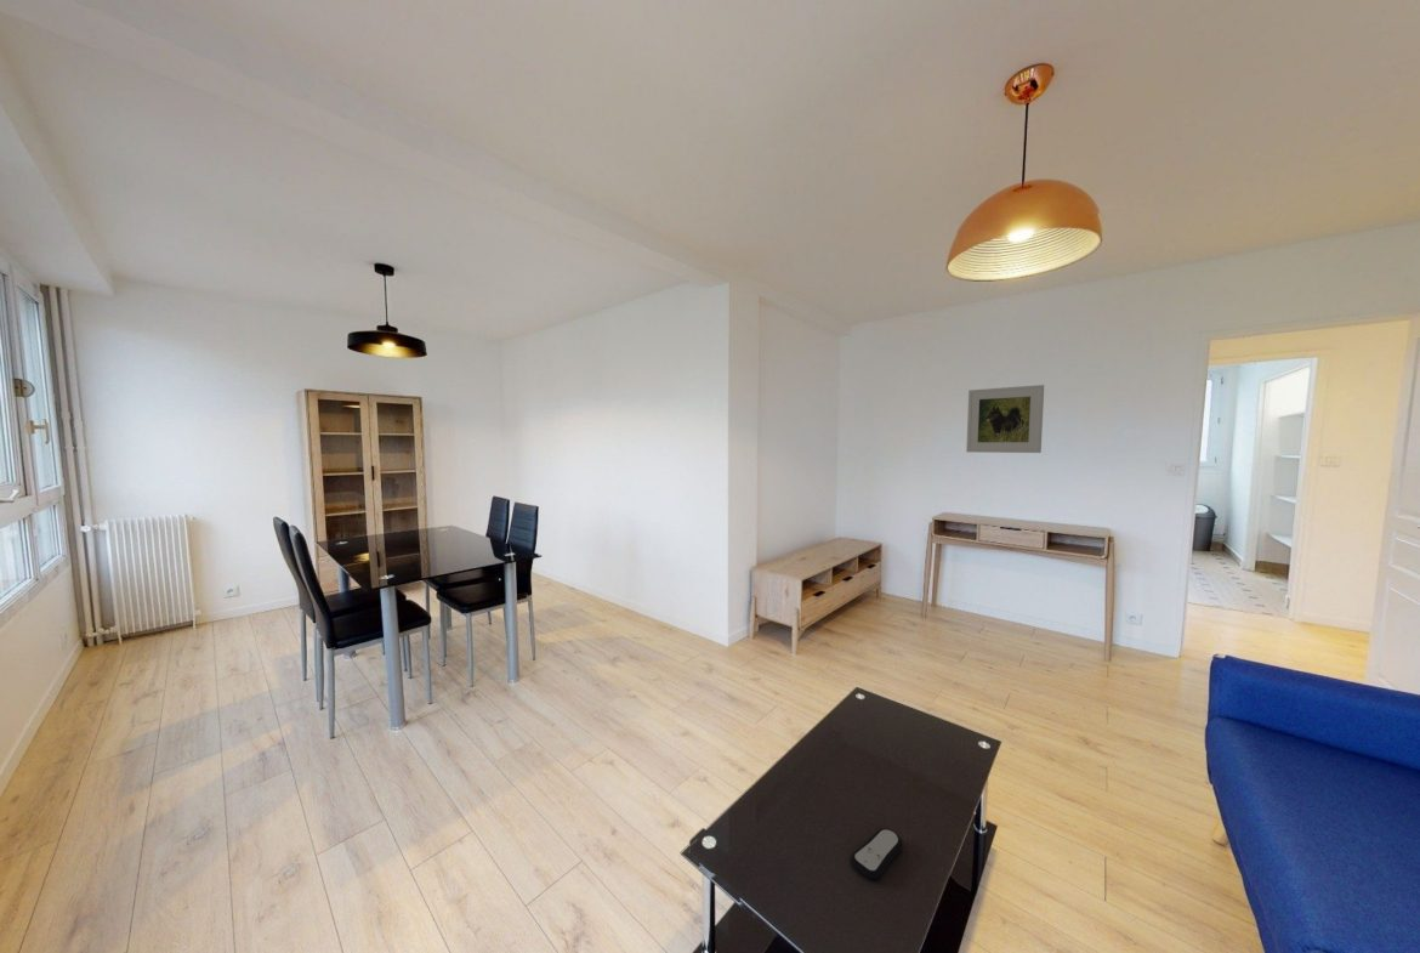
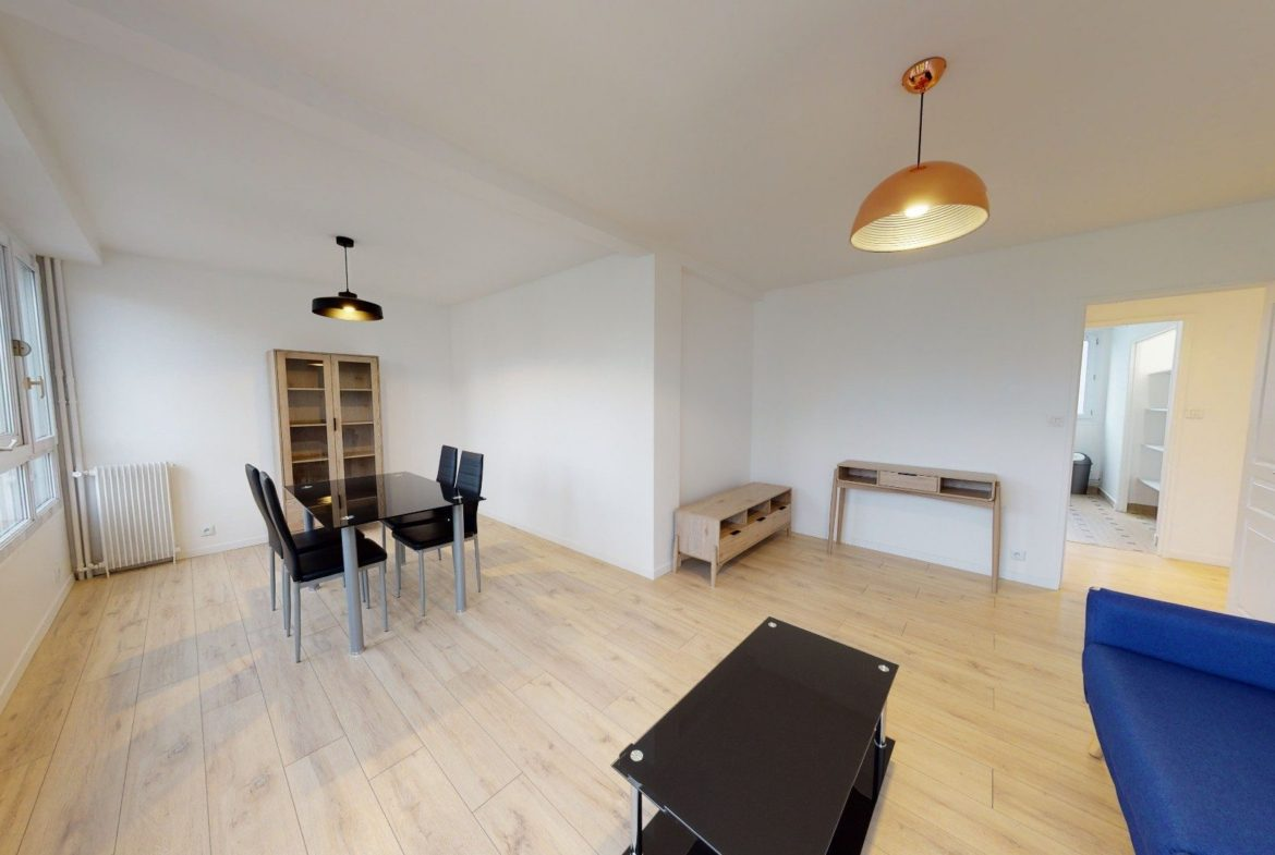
- remote control (877, 851)
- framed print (1002, 420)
